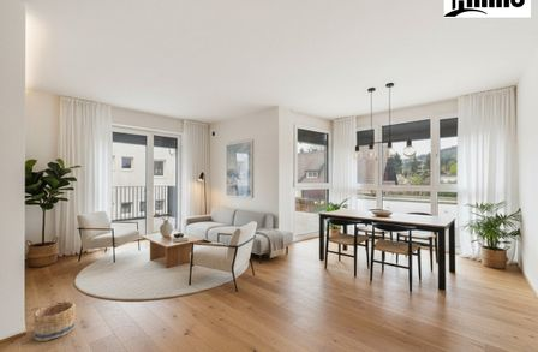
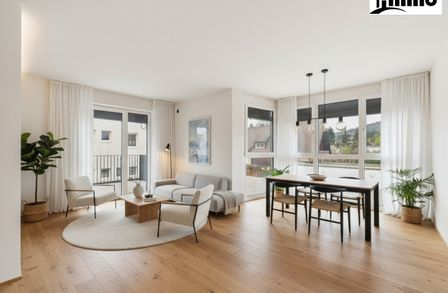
- basket (55, 320)
